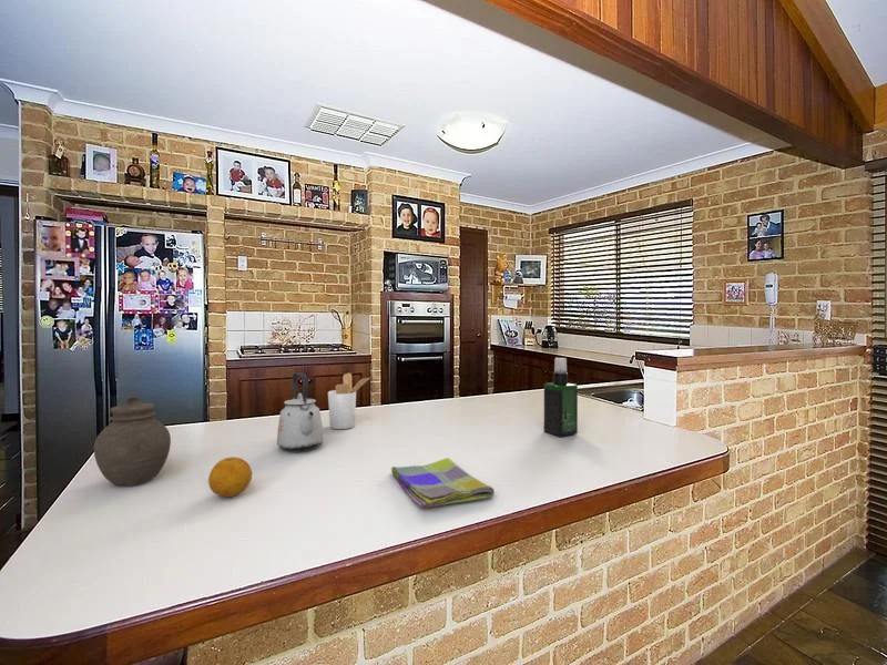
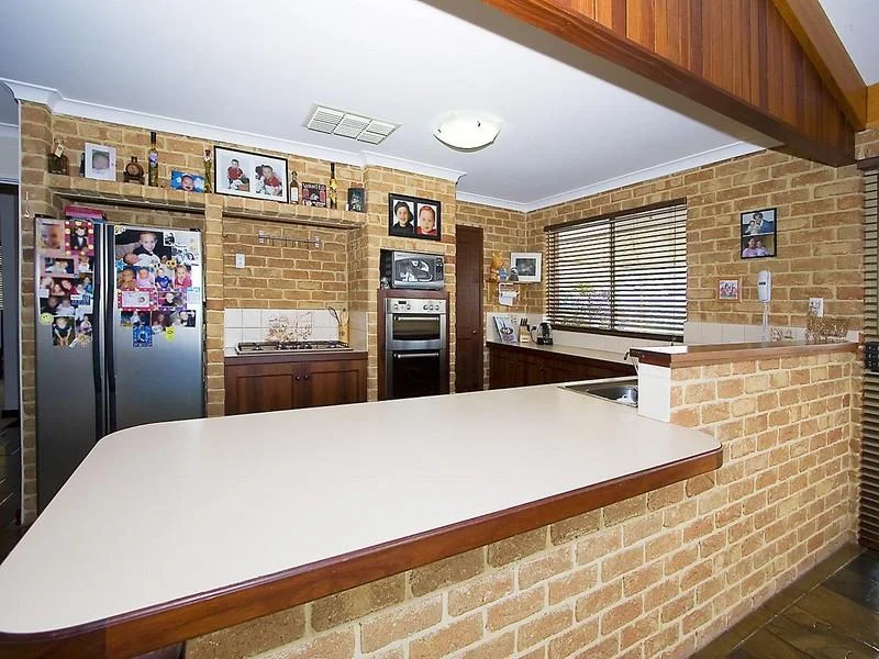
- jar (133, 438)
- fruit (231, 477)
- dish towel (439, 480)
- utensil holder (349, 400)
- spray bottle (560, 395)
- kettle (303, 411)
